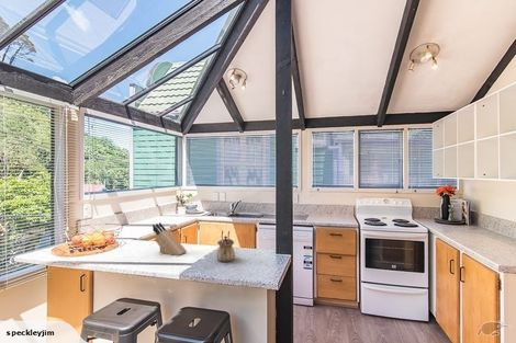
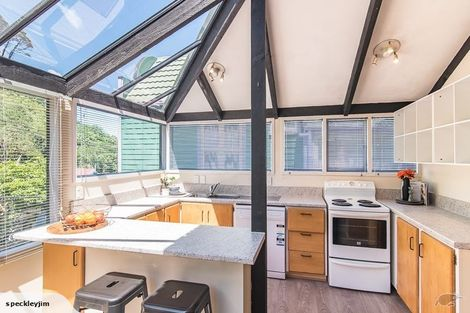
- teapot (225, 248)
- knife block (168, 238)
